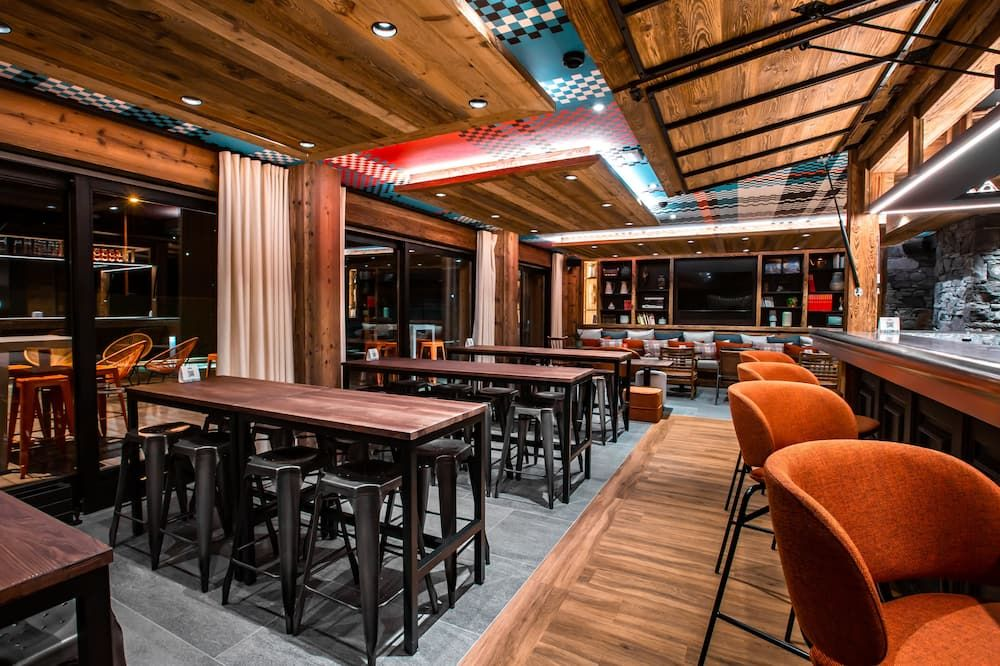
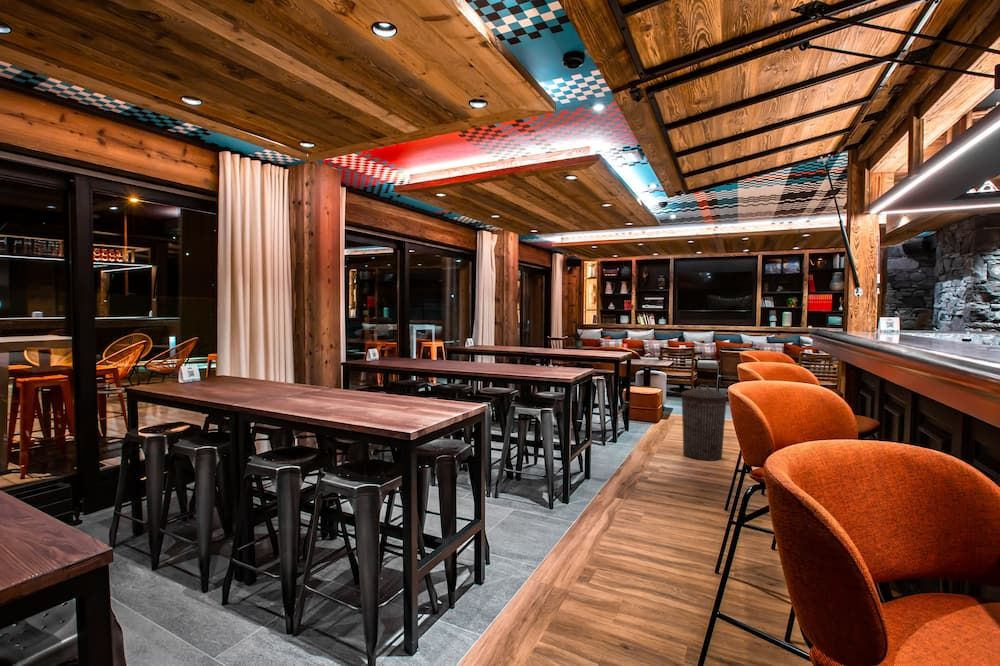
+ trash can (703, 420)
